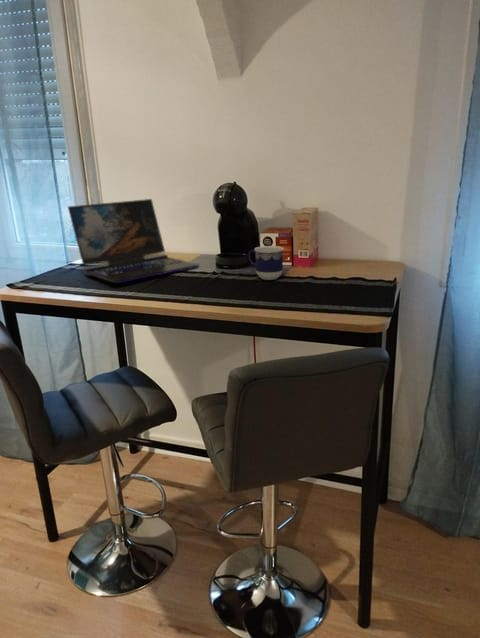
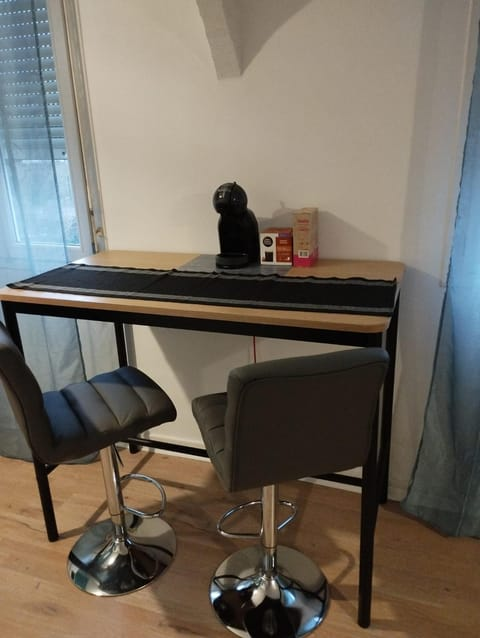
- cup (265, 263)
- laptop (134, 238)
